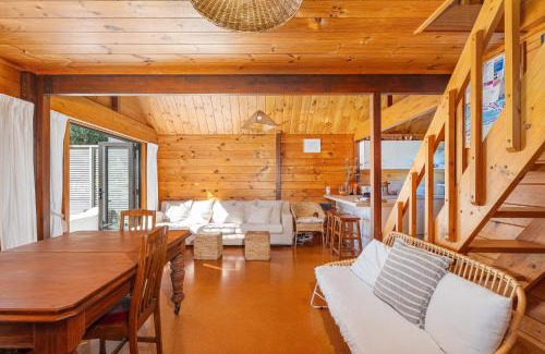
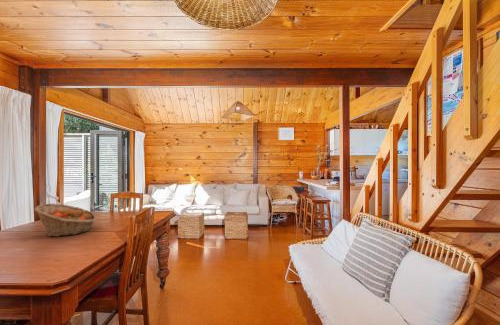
+ fruit basket (67, 217)
